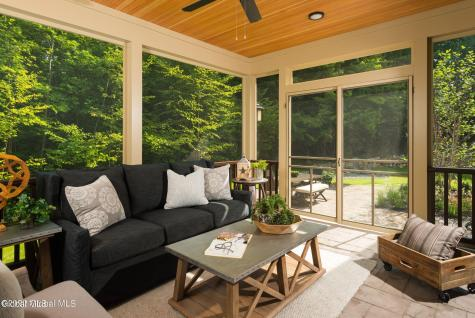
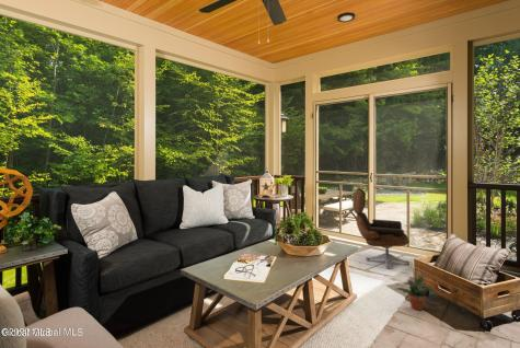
+ lounge chair (380, 224)
+ potted plant (416, 292)
